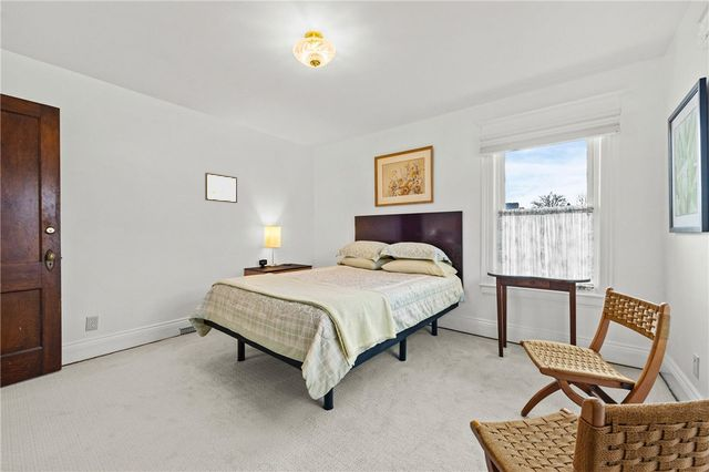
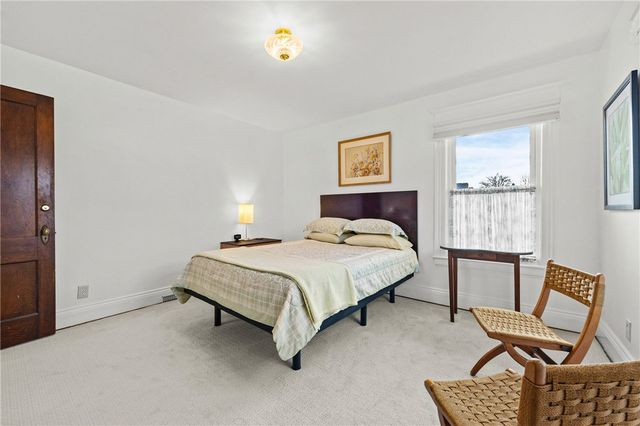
- wall art (222, 188)
